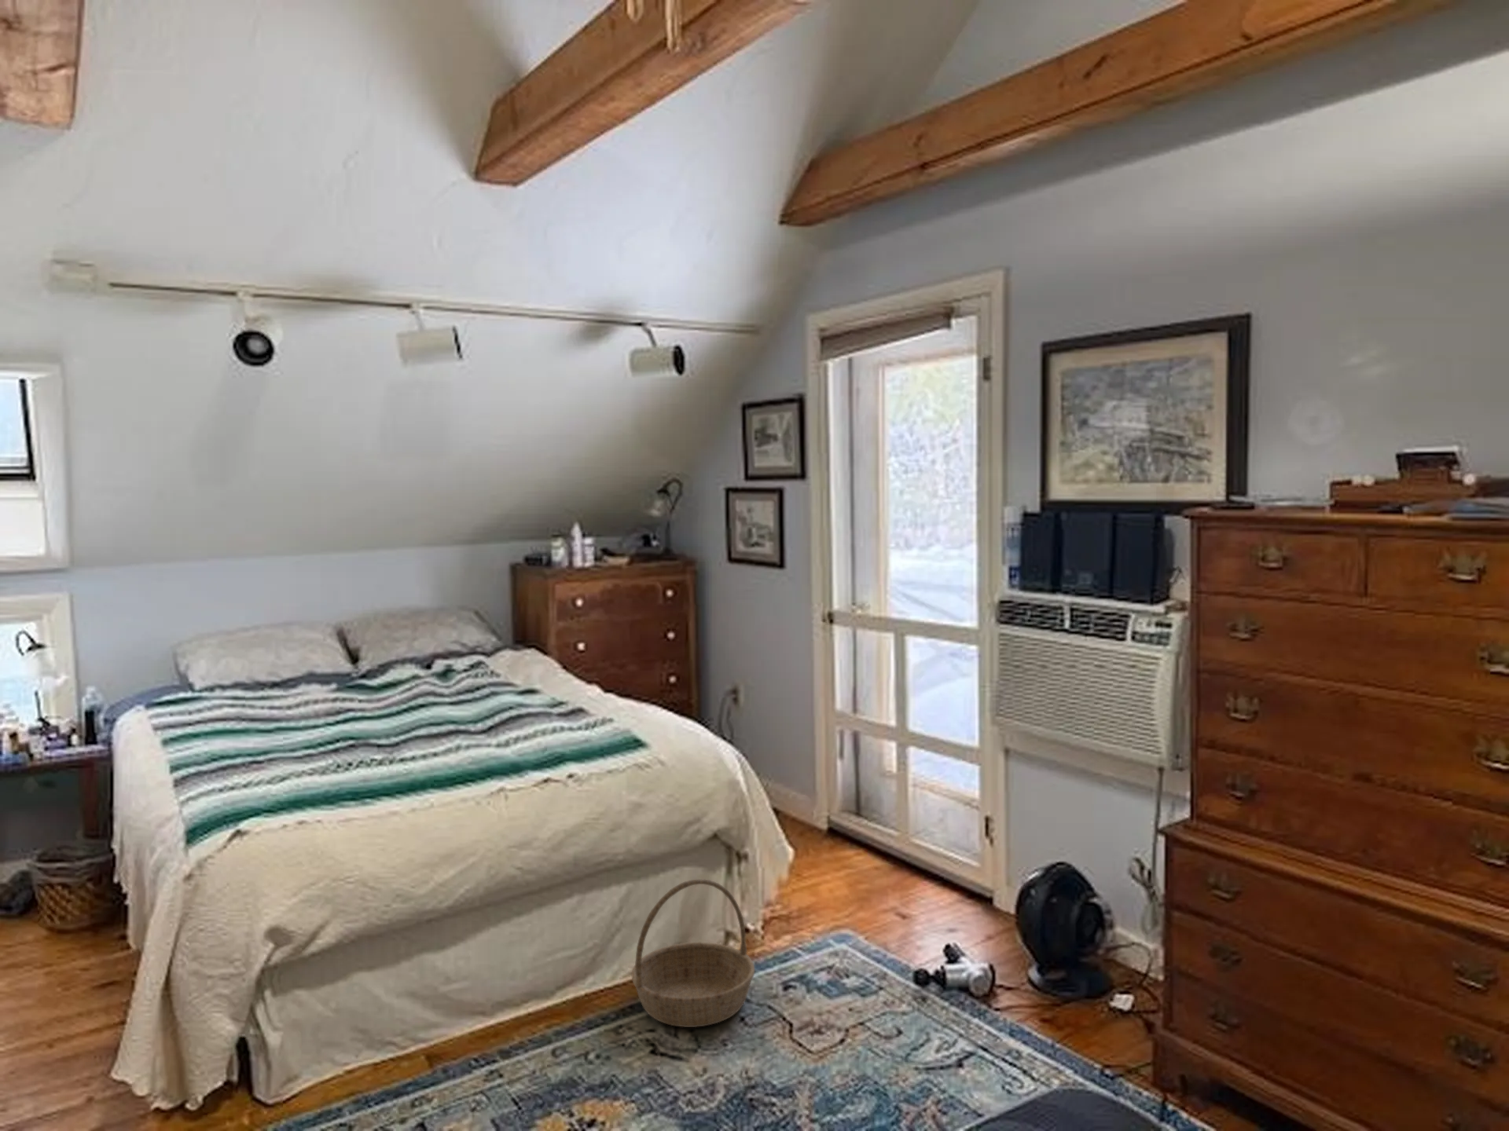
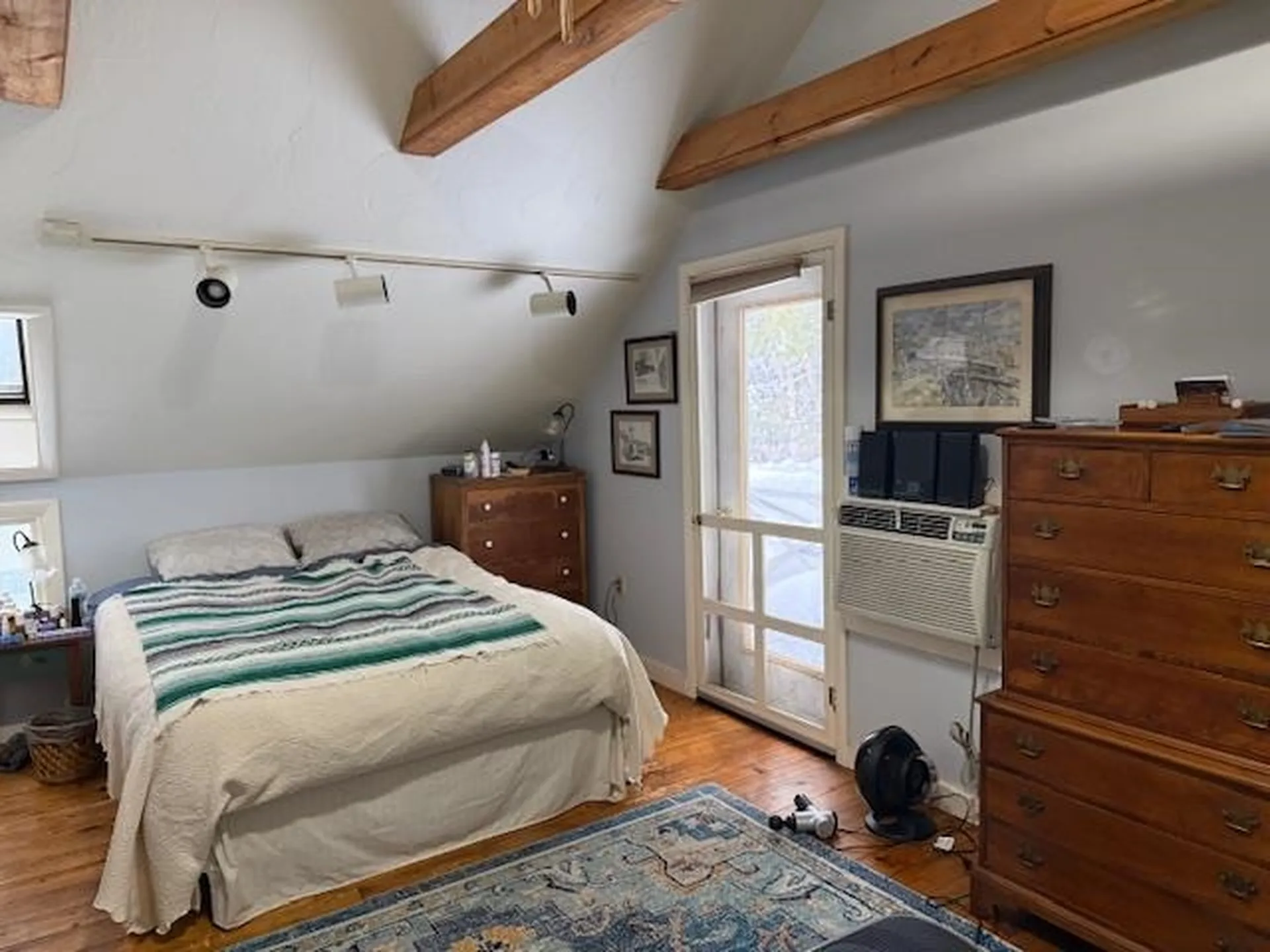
- basket (693, 942)
